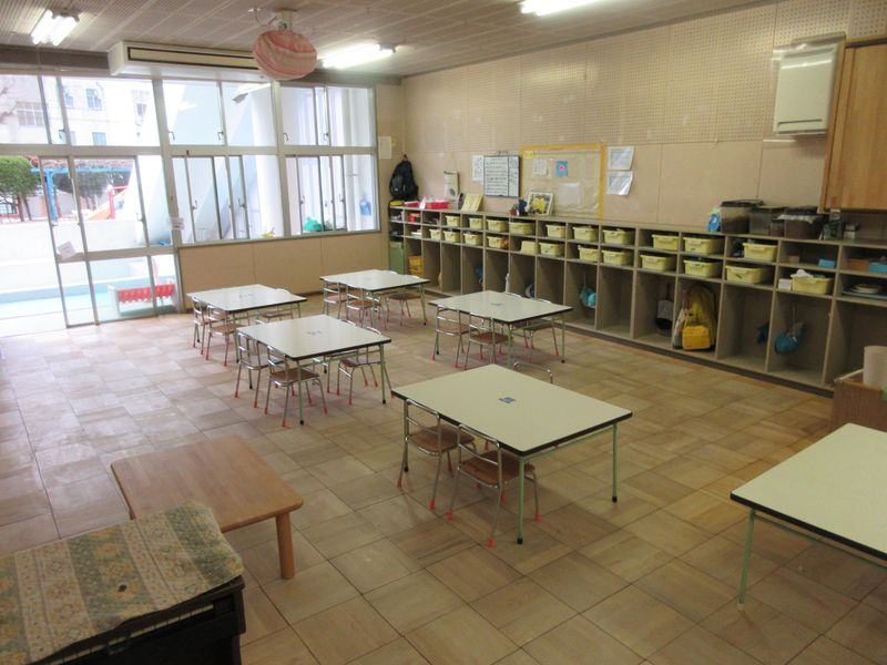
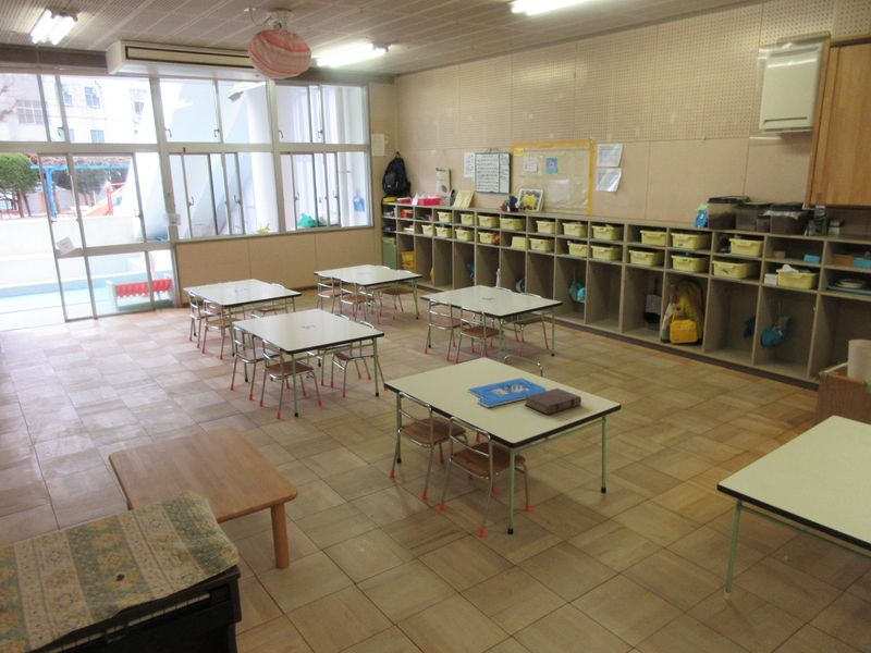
+ board game (505, 390)
+ book (552, 401)
